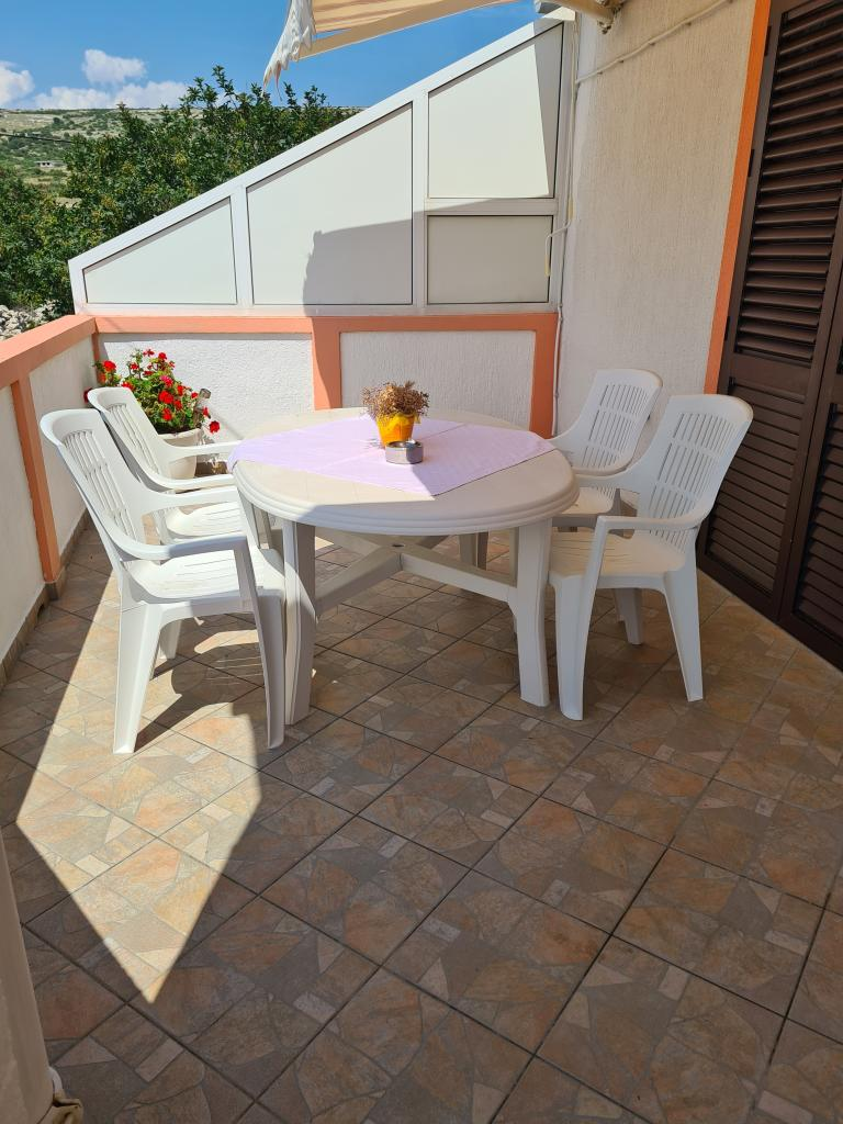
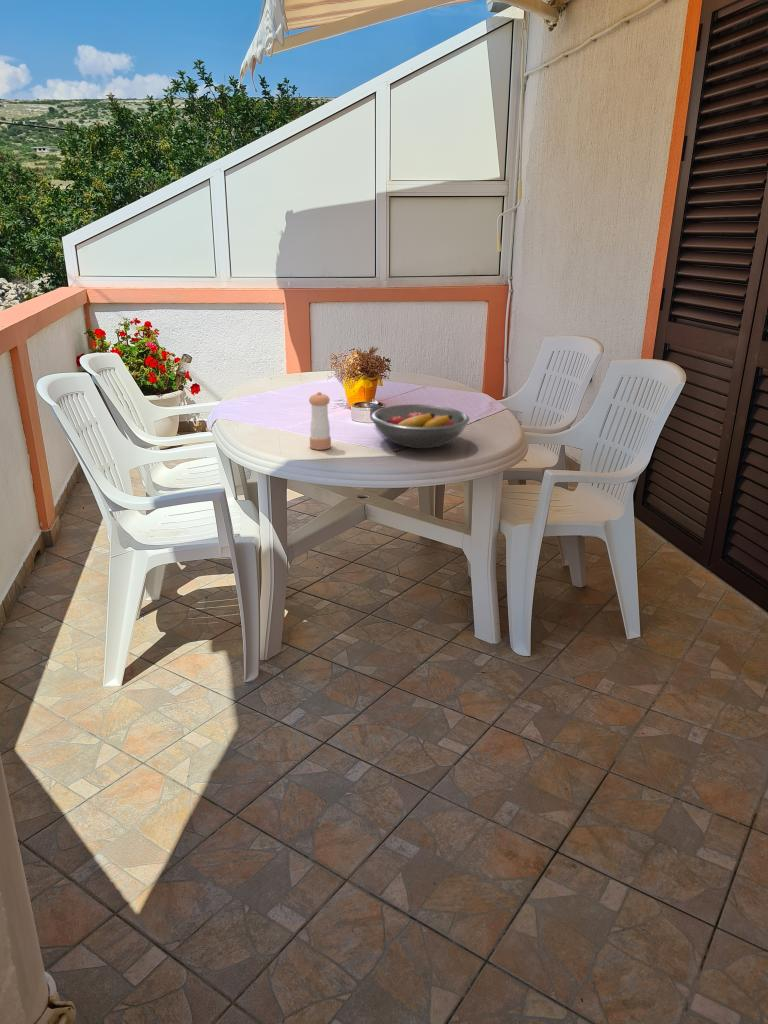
+ pepper shaker (319, 419)
+ fruit bowl (419, 425)
